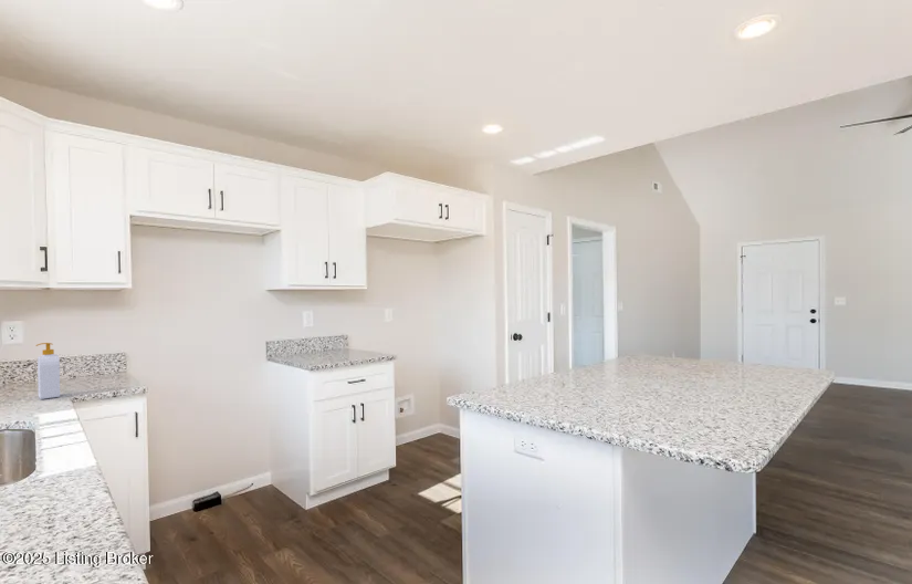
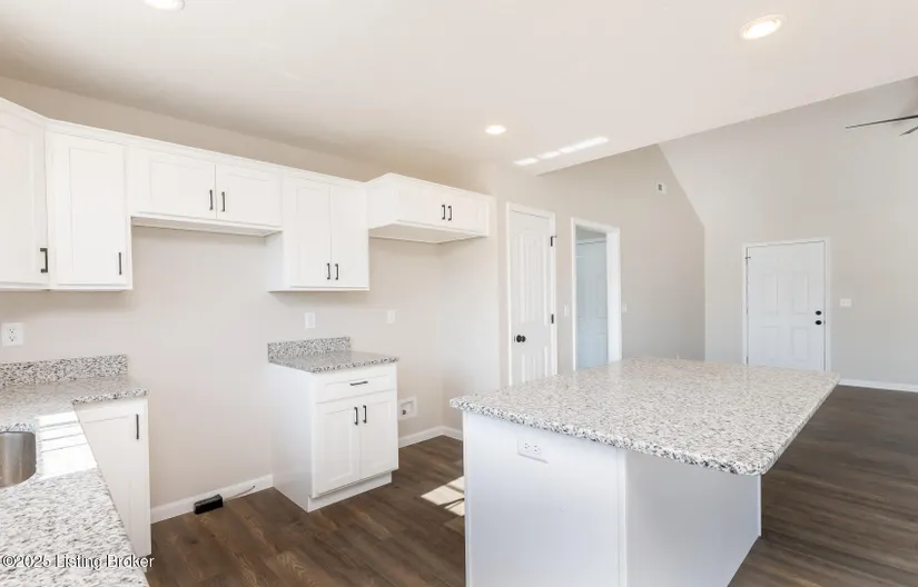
- soap bottle (46, 369)
